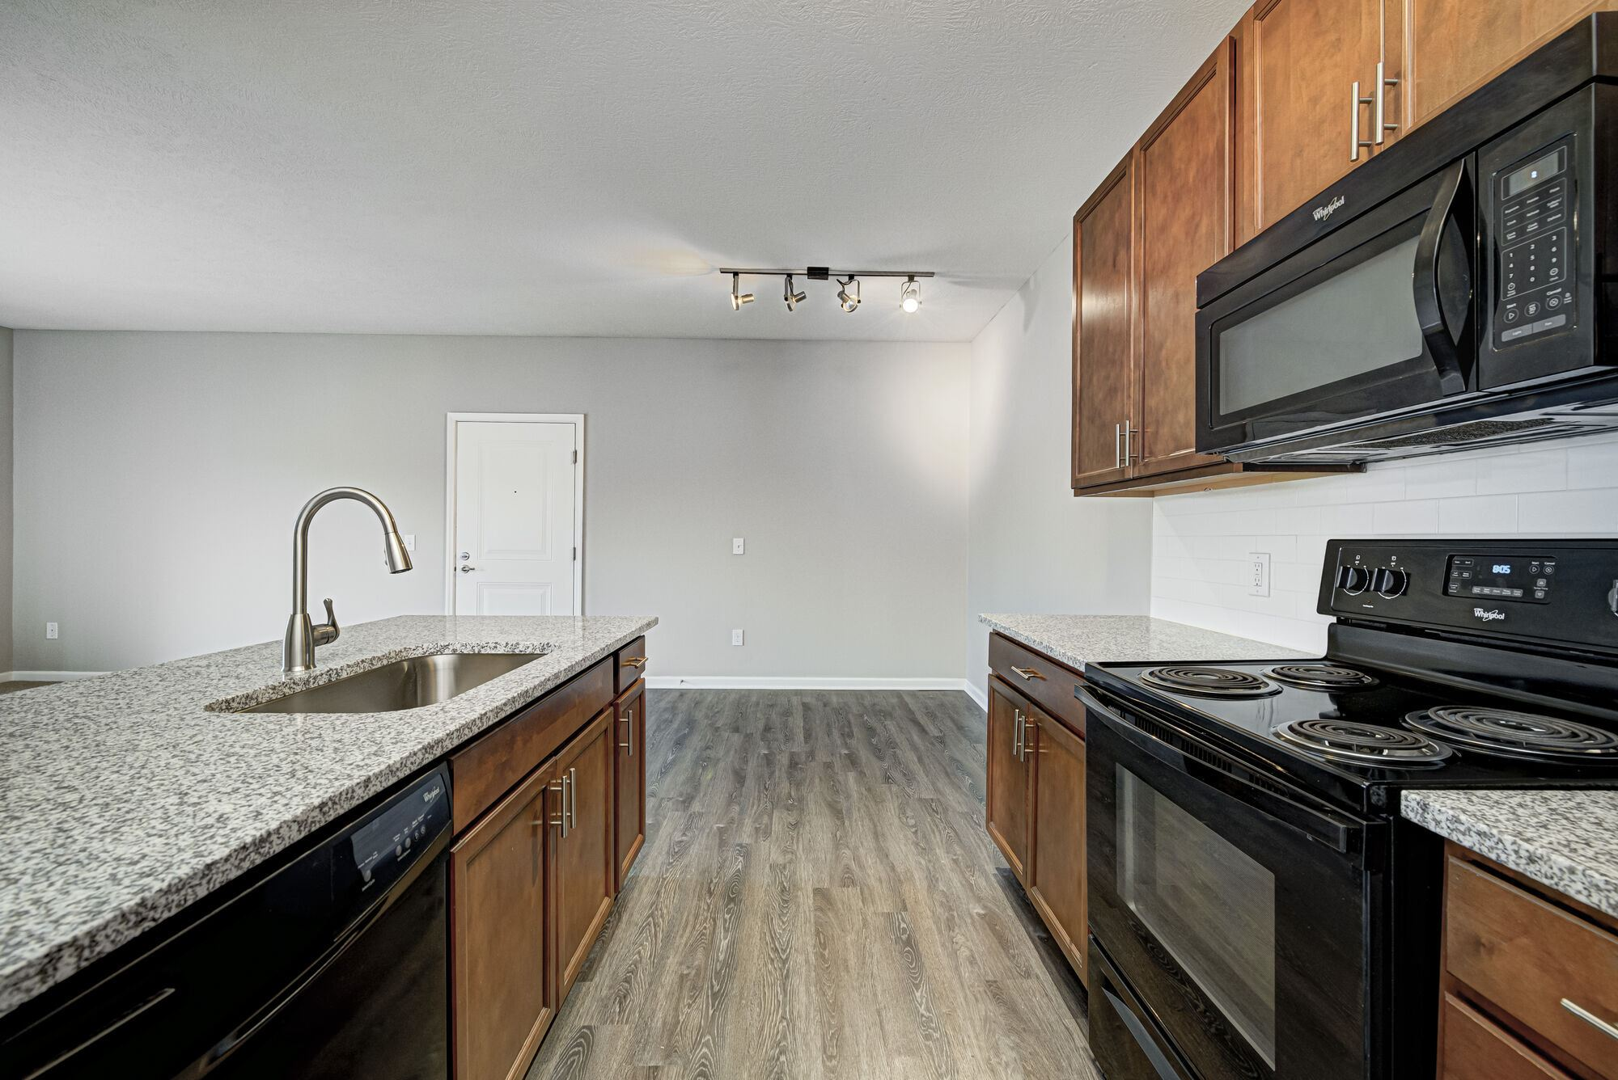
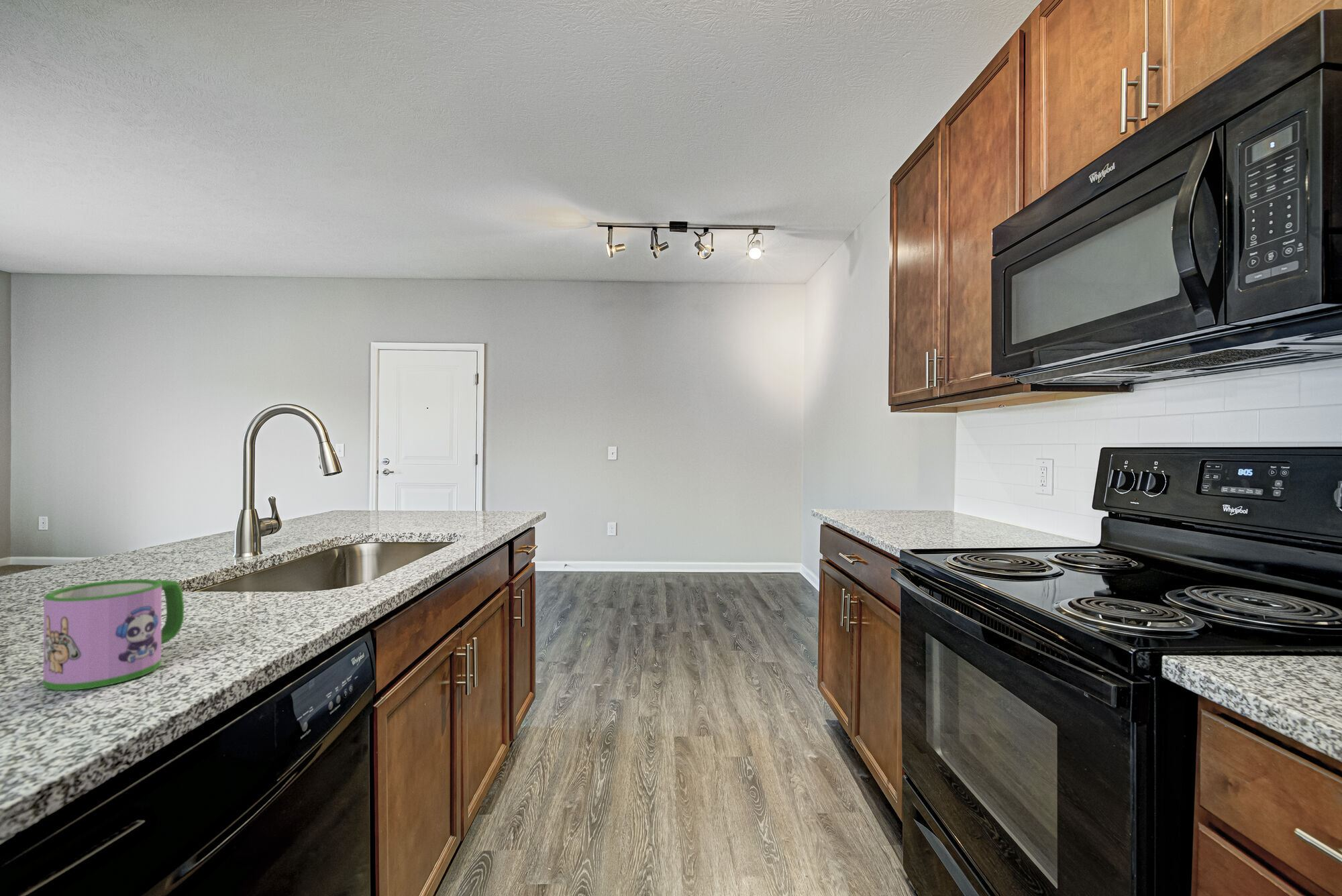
+ mug (123, 625)
